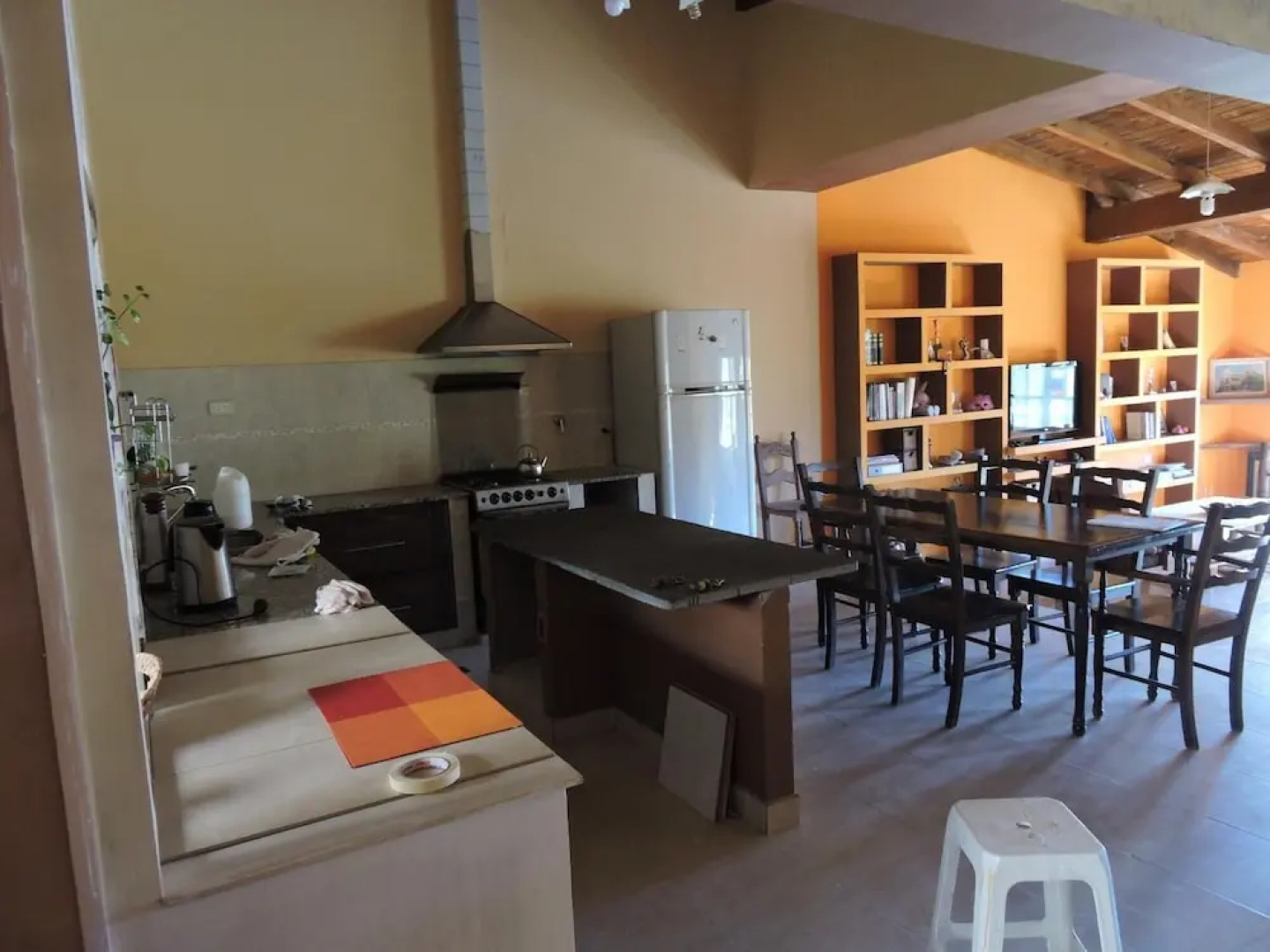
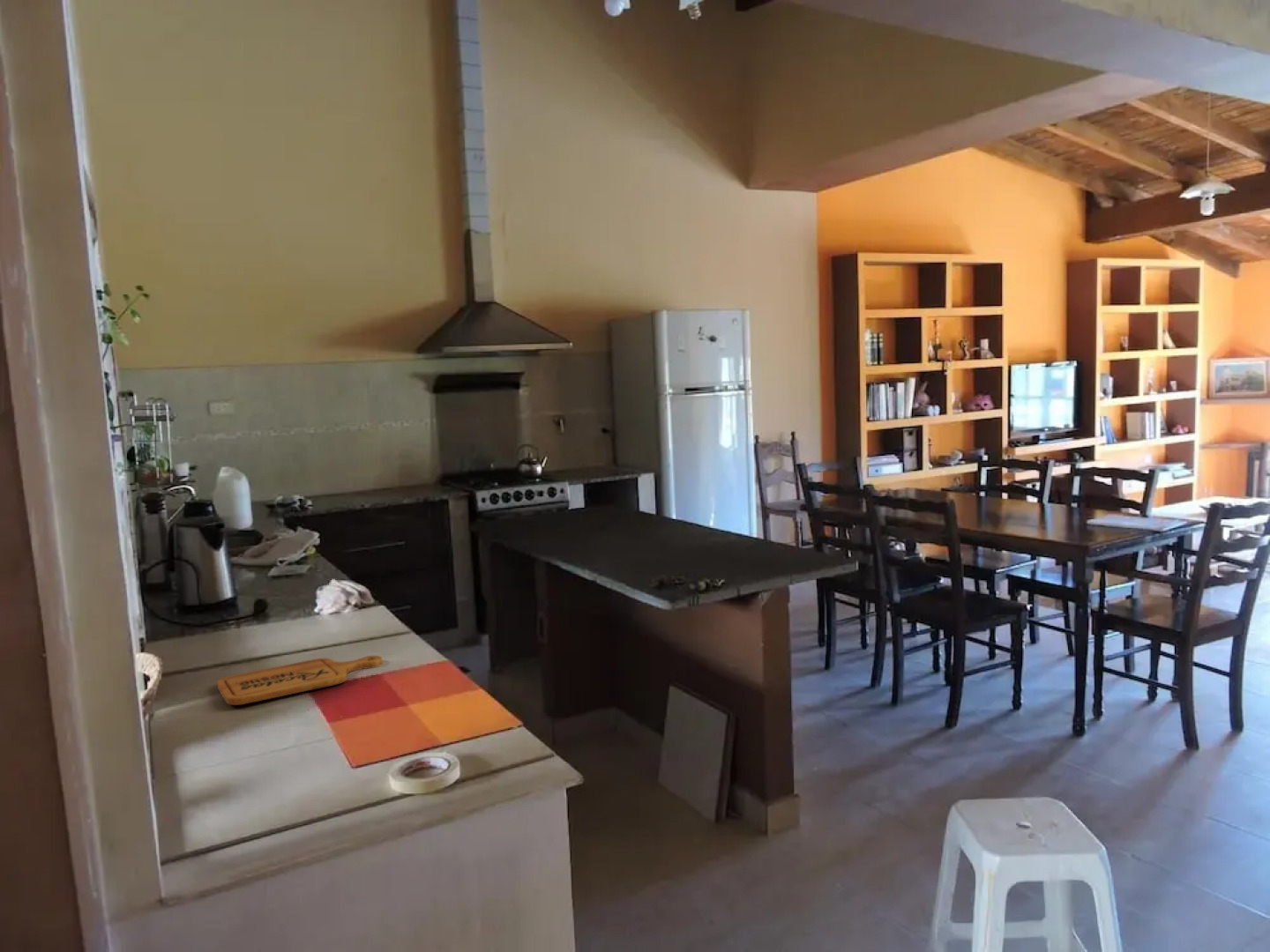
+ cutting board (305, 675)
